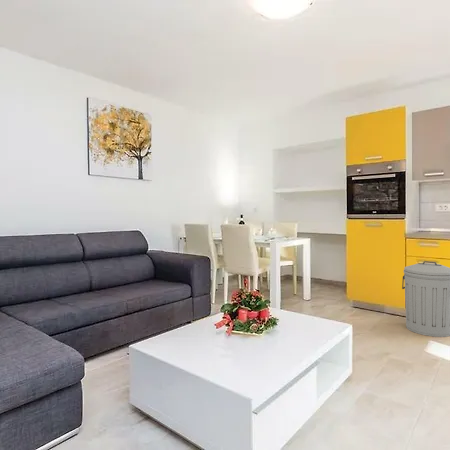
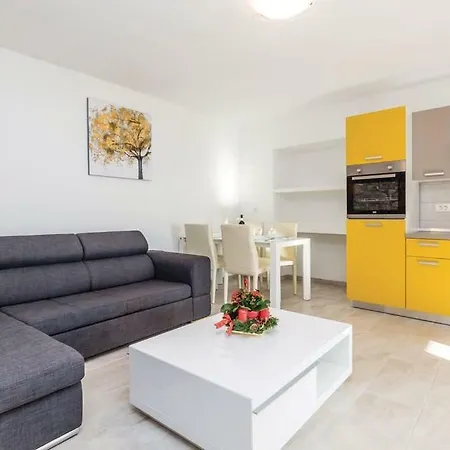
- trash can (429, 295)
